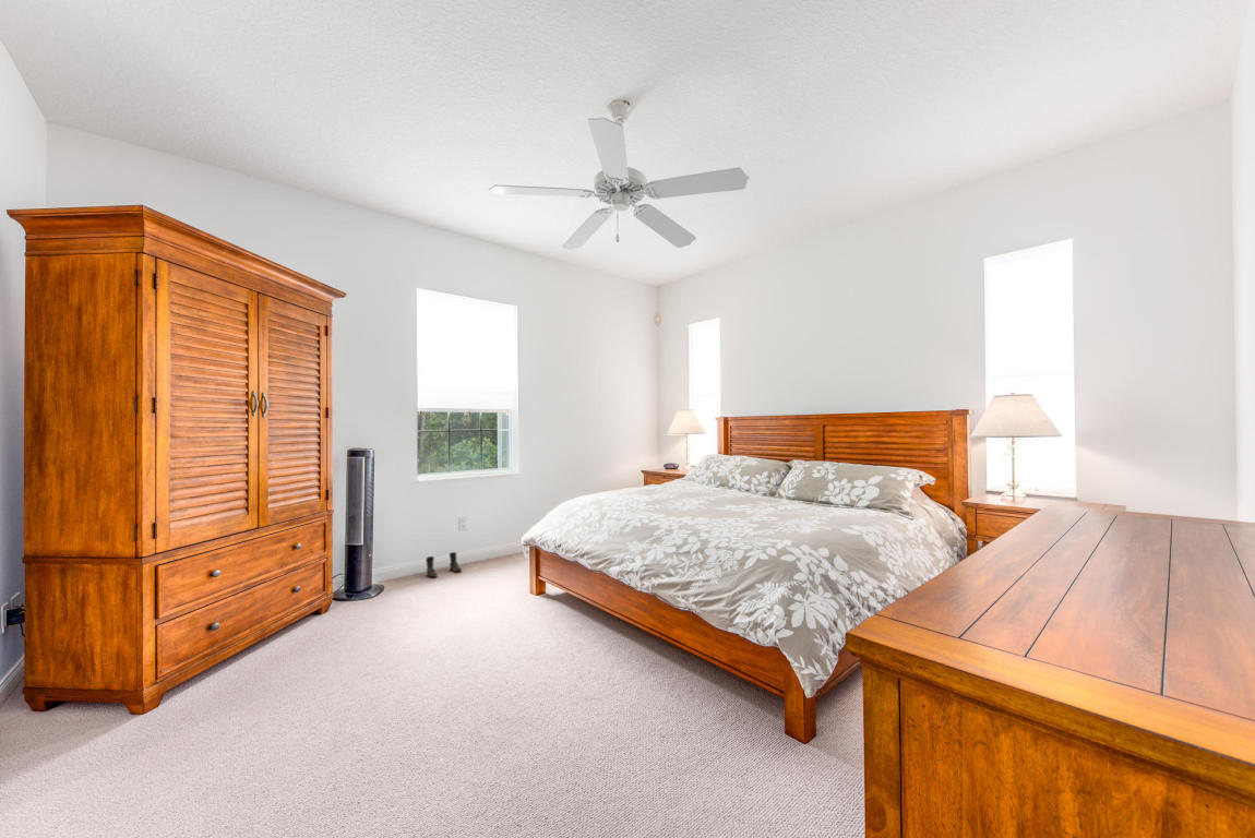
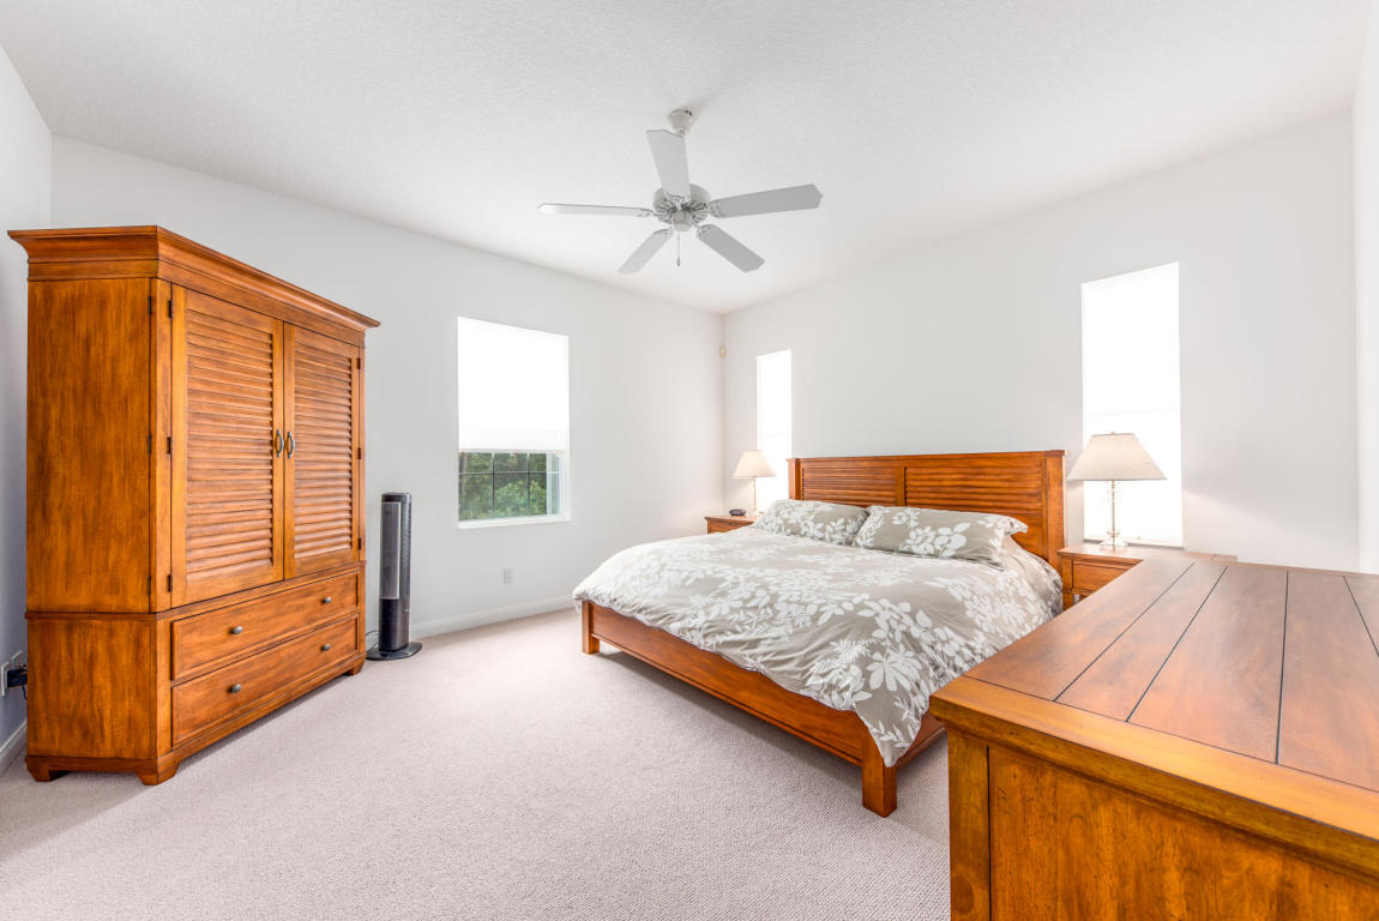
- boots (450, 564)
